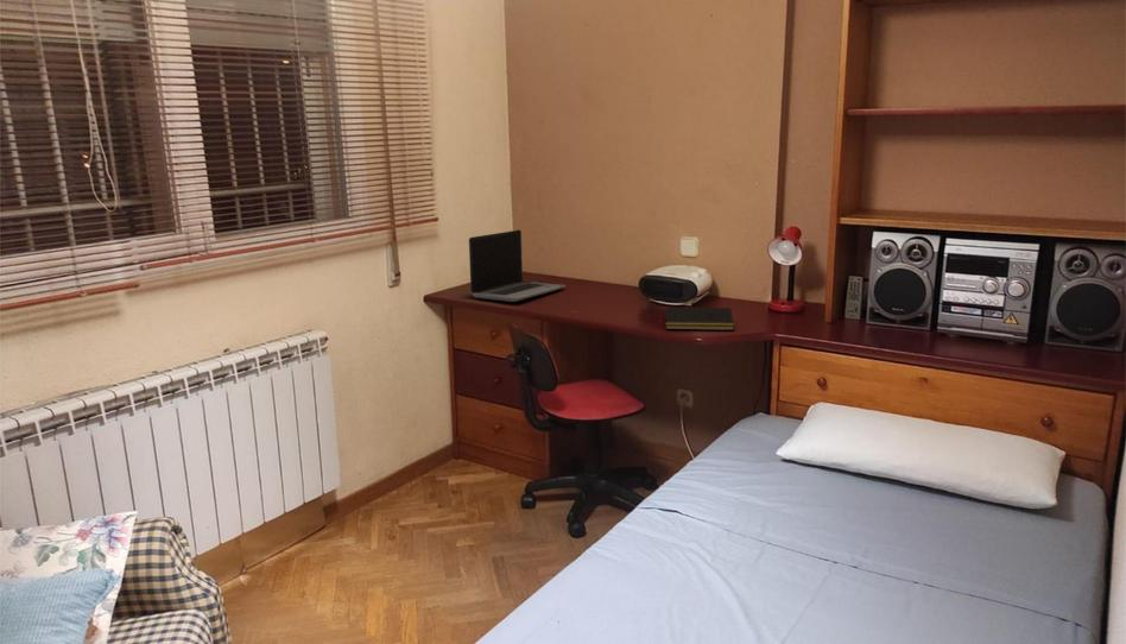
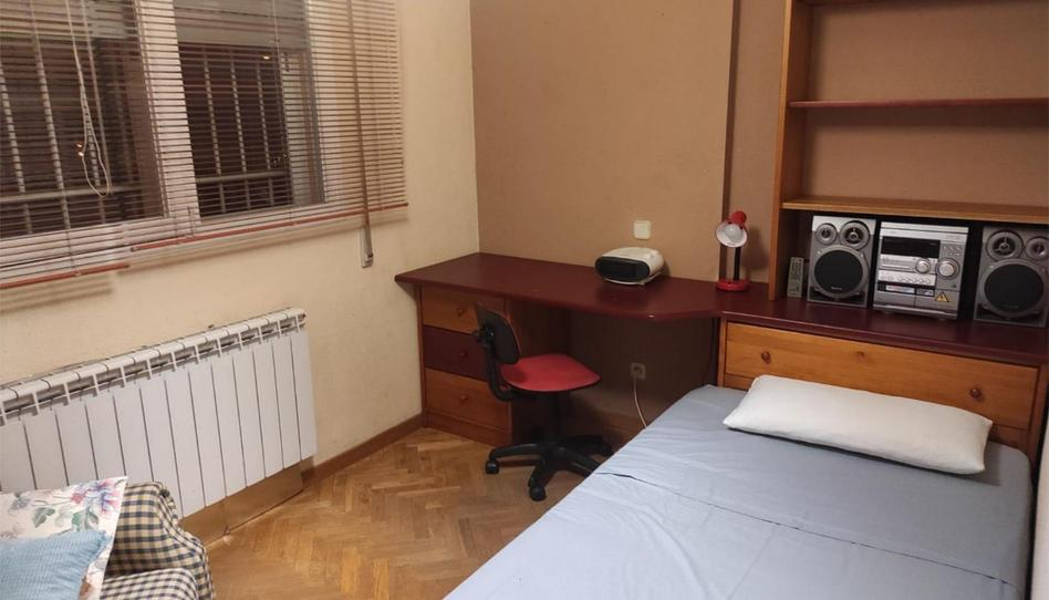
- laptop computer (518, 264)
- notepad (698, 317)
